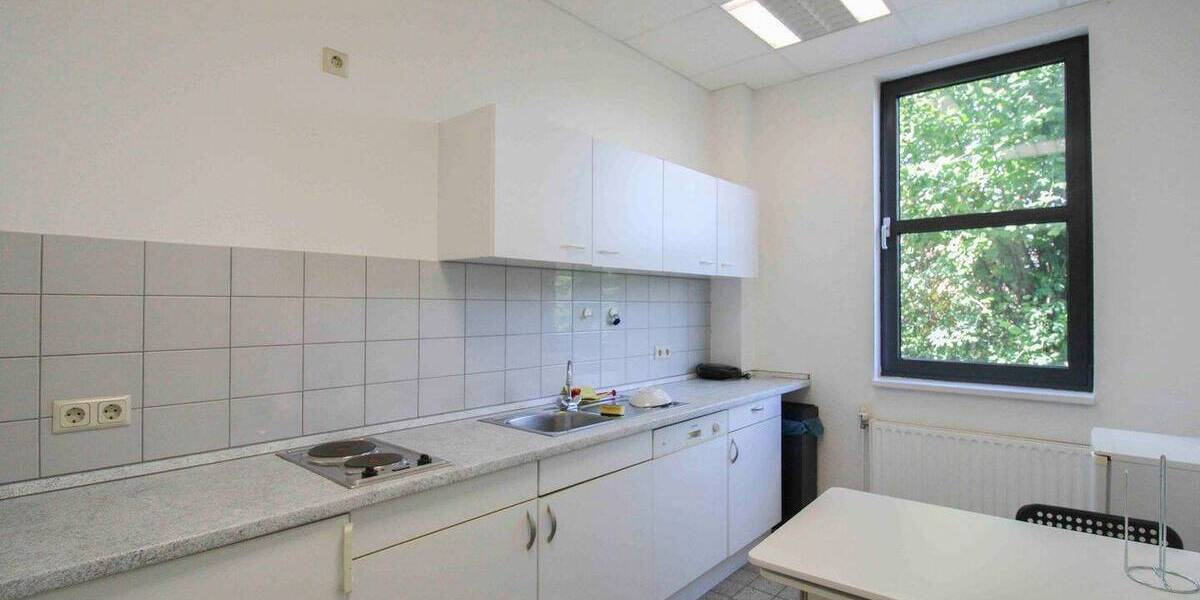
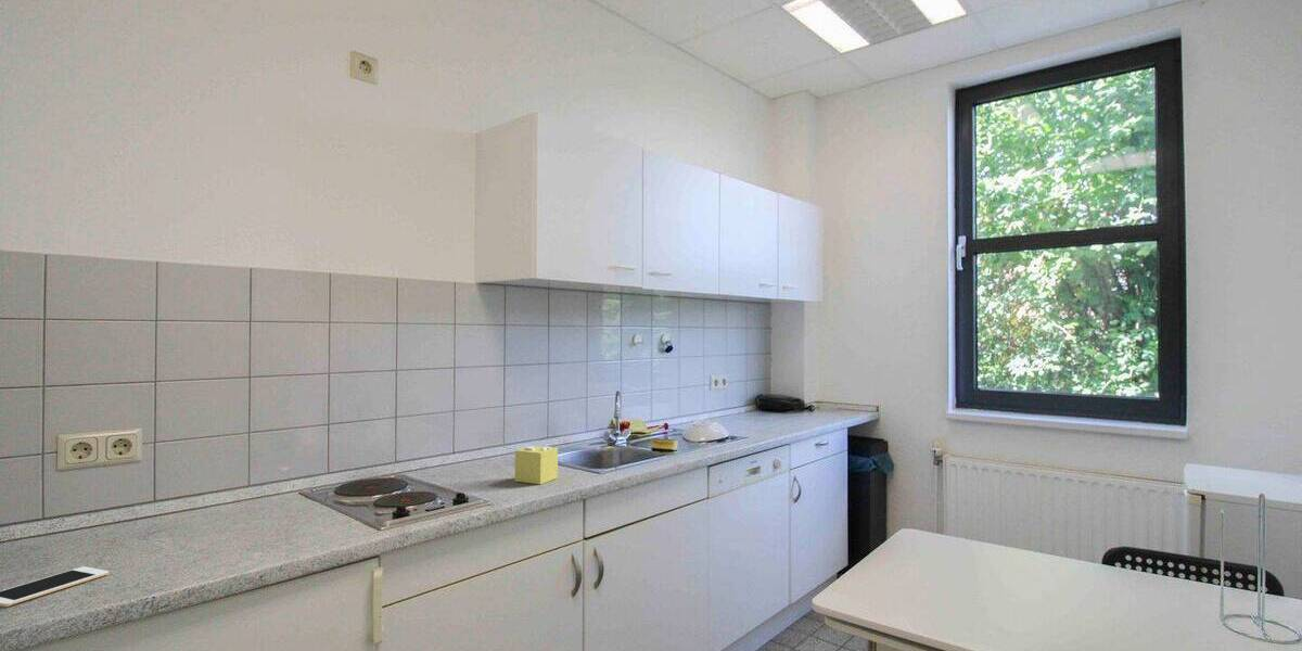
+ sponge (536, 463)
+ cell phone (47, 585)
